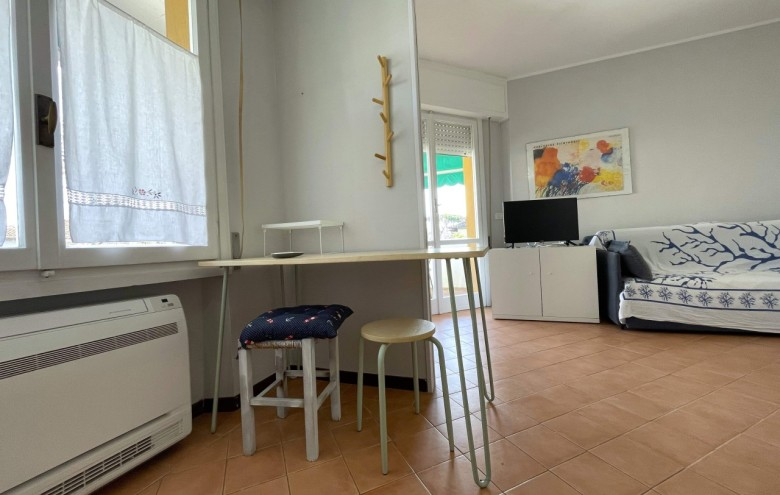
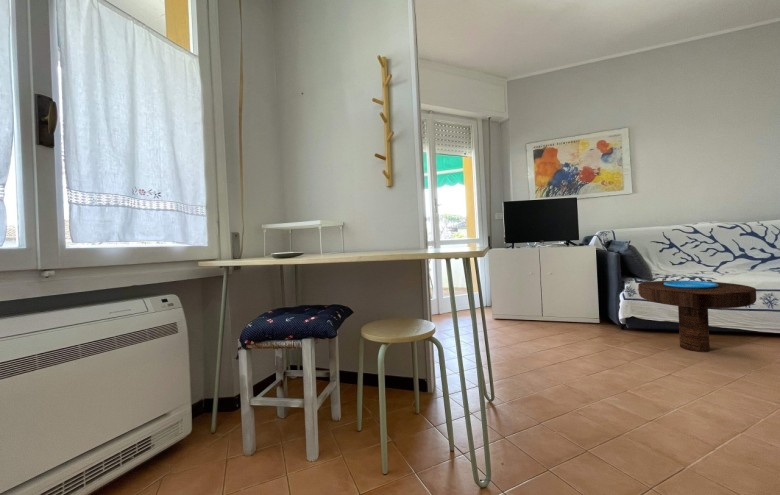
+ side table (693, 315)
